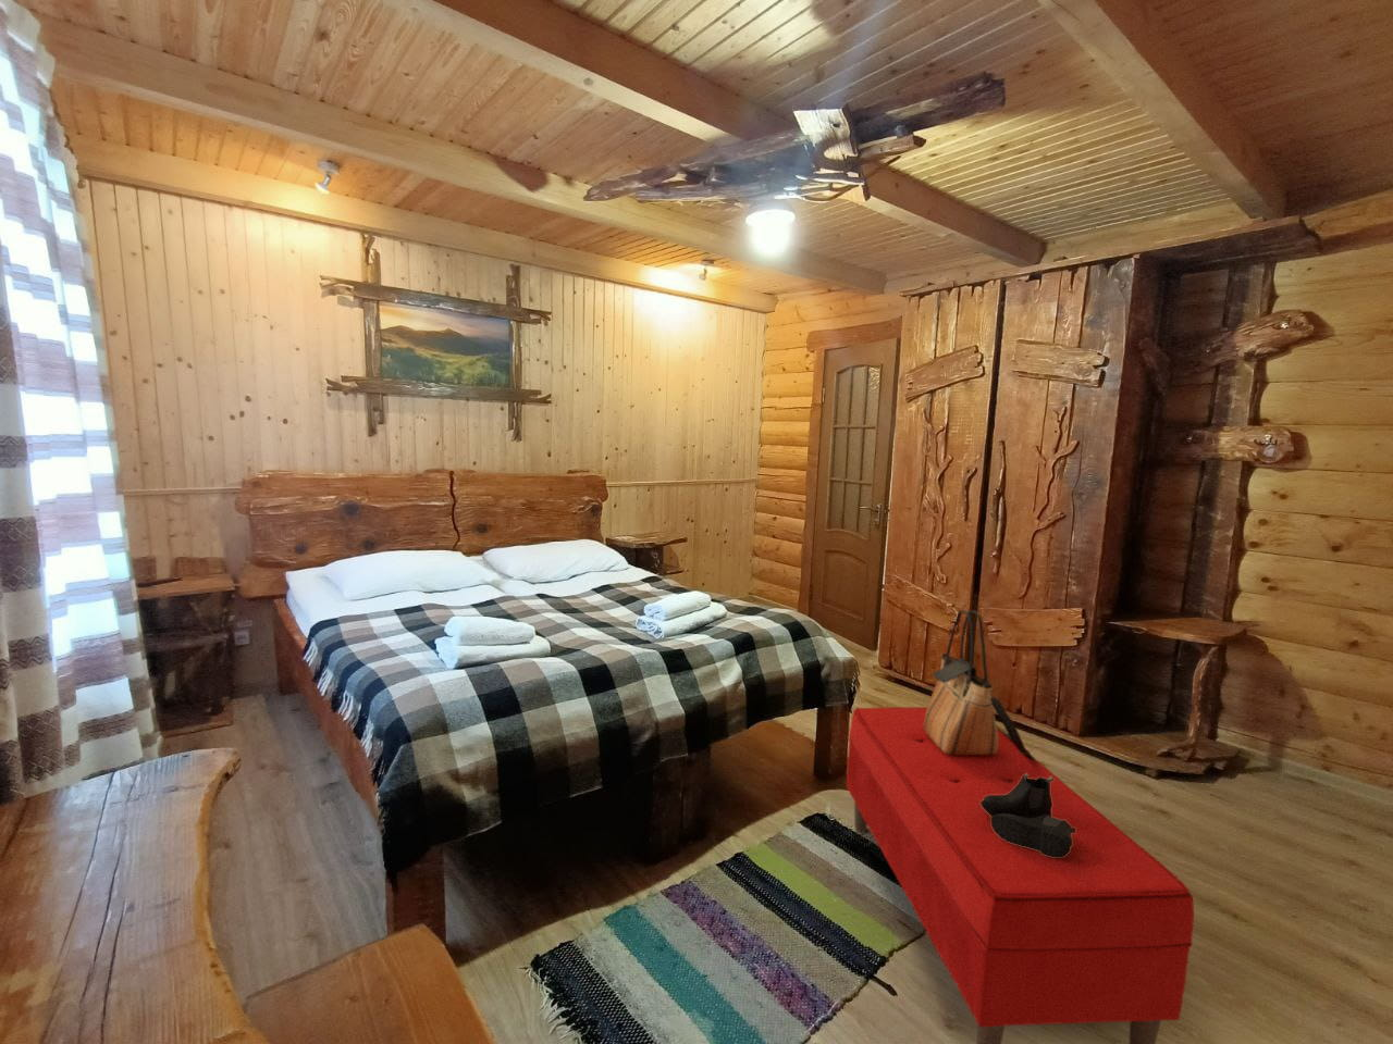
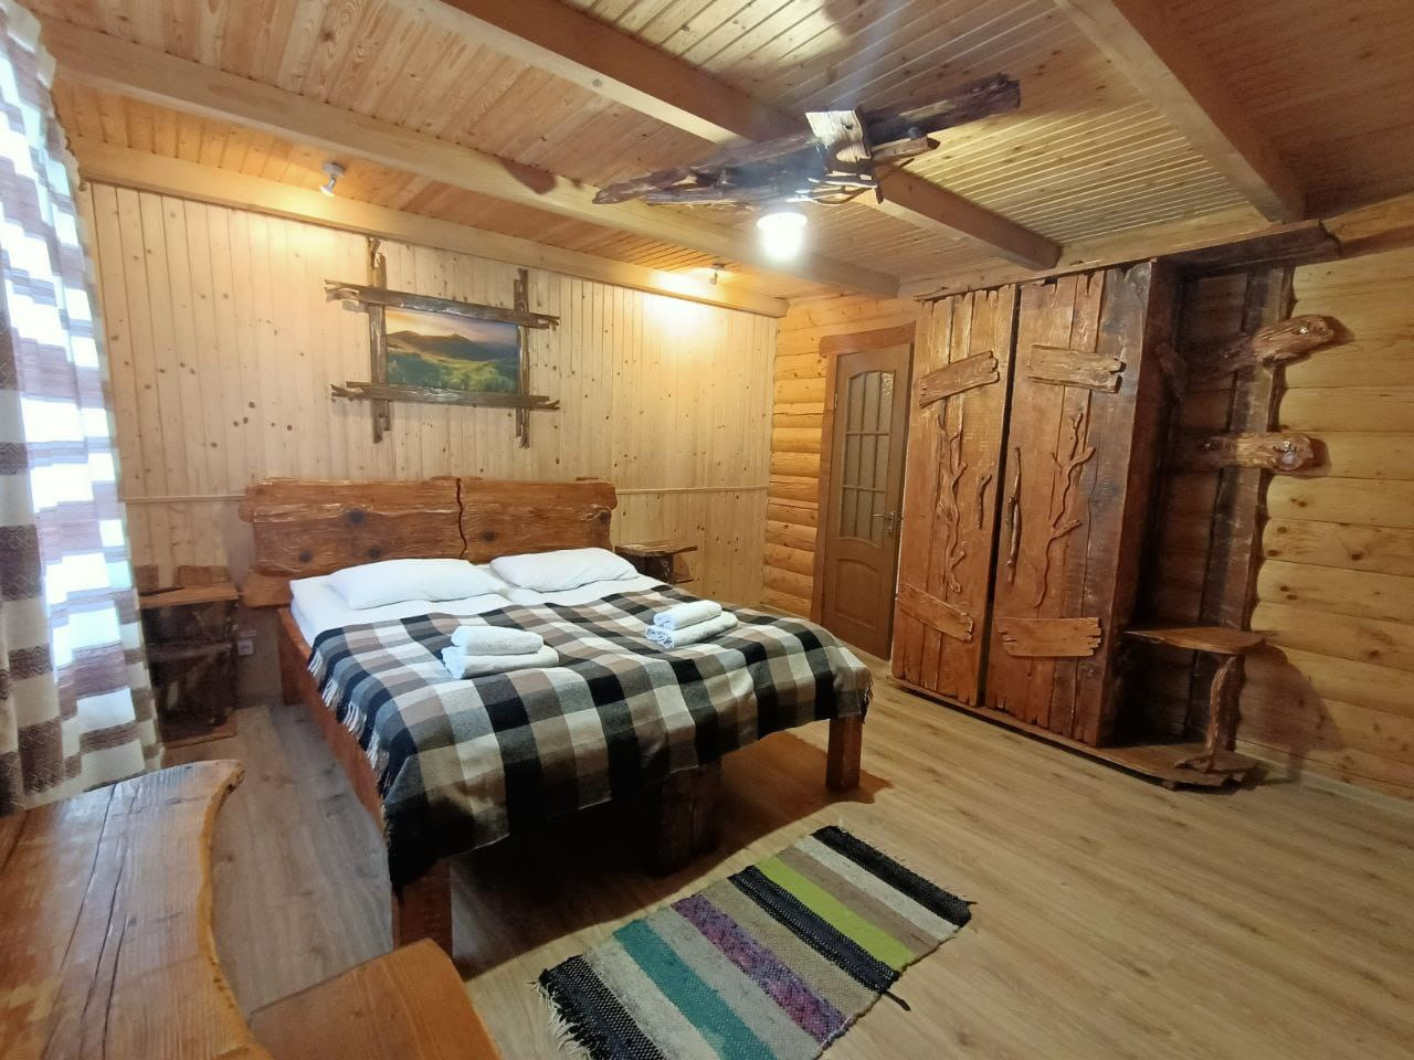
- boots (1033, 812)
- tote bag (983, 679)
- bench (974, 849)
